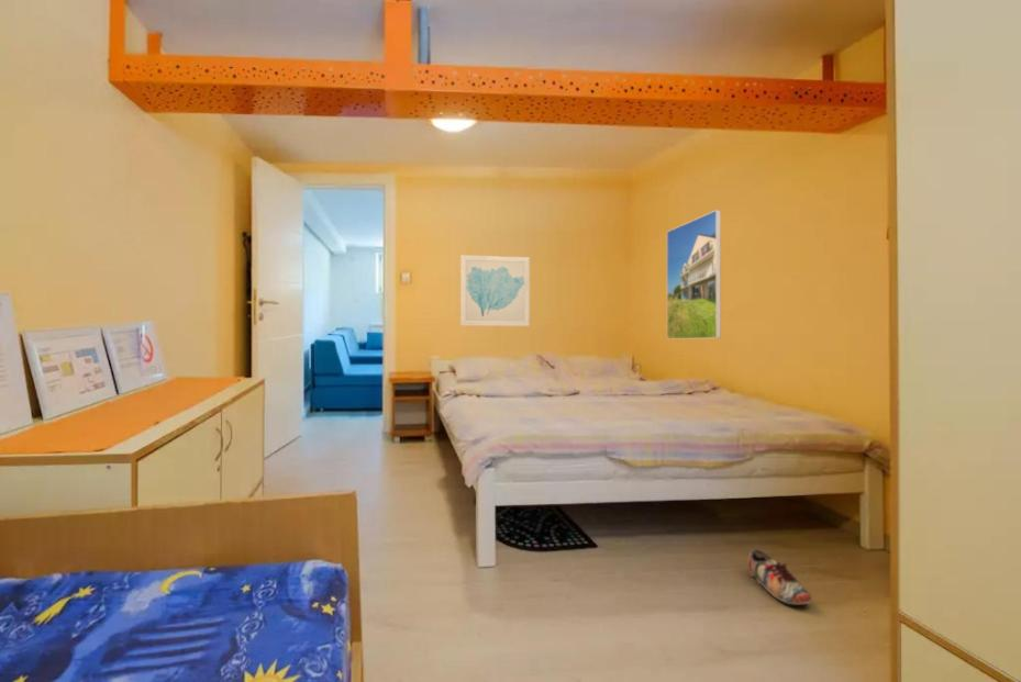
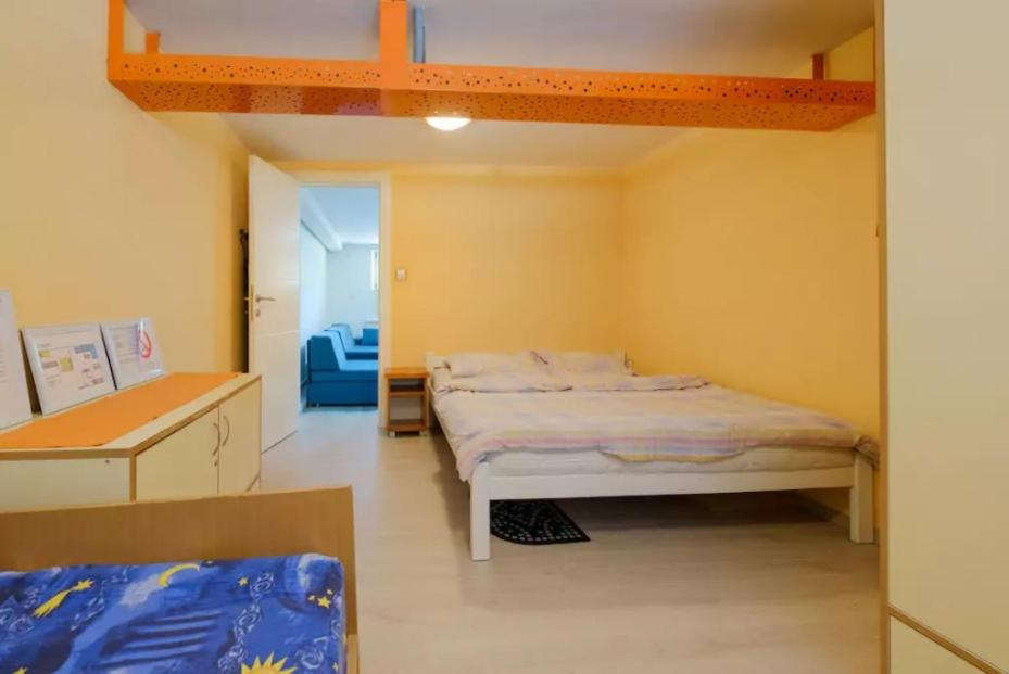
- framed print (691, 280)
- shoe (776, 575)
- wall art (495, 291)
